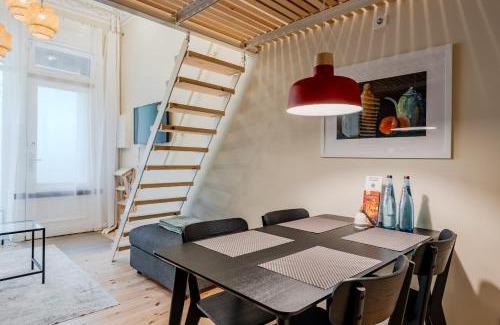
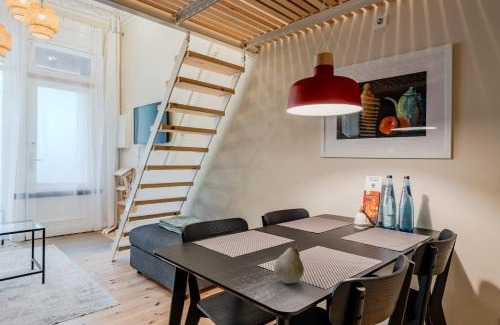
+ fruit (288, 263)
